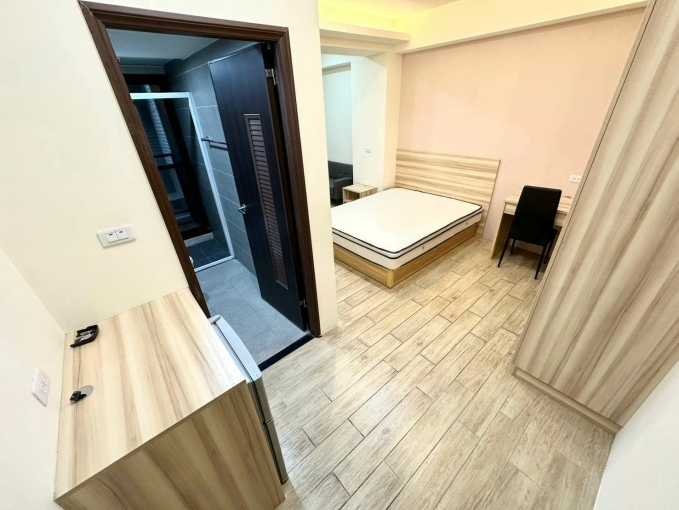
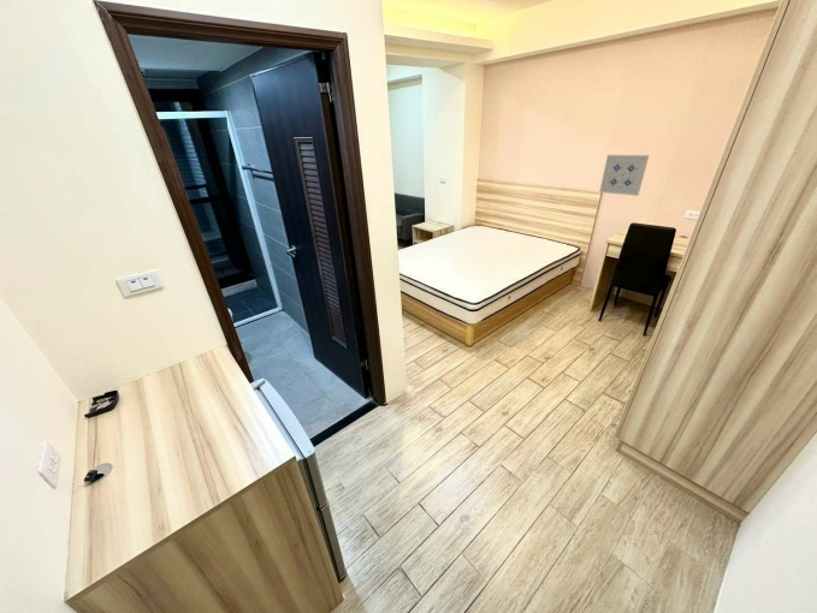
+ wall art (622, 174)
